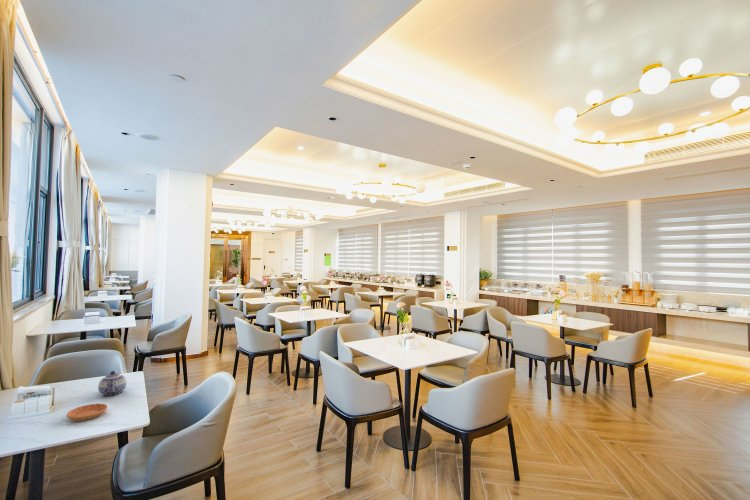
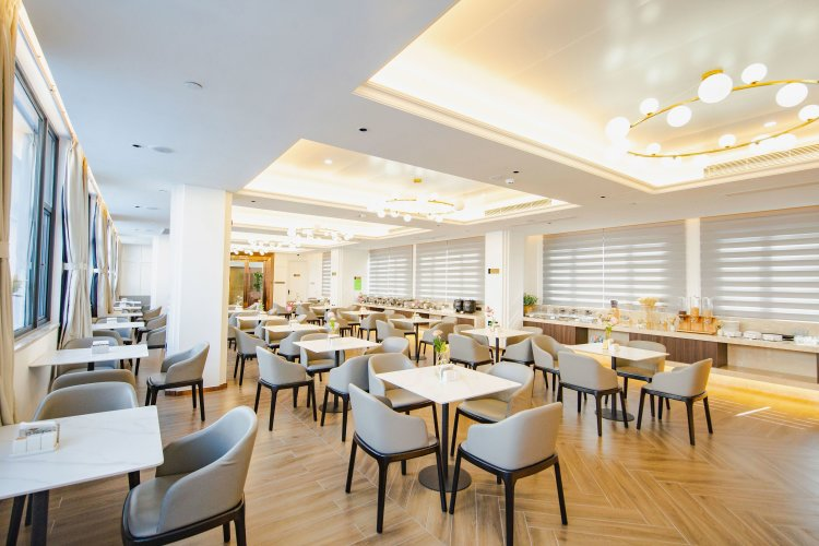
- teapot (112, 381)
- saucer (87, 412)
